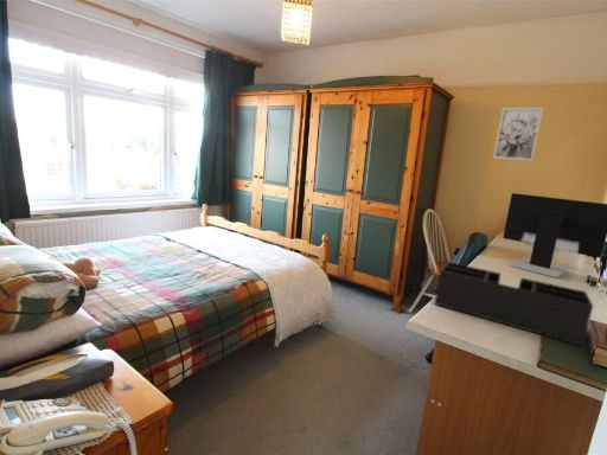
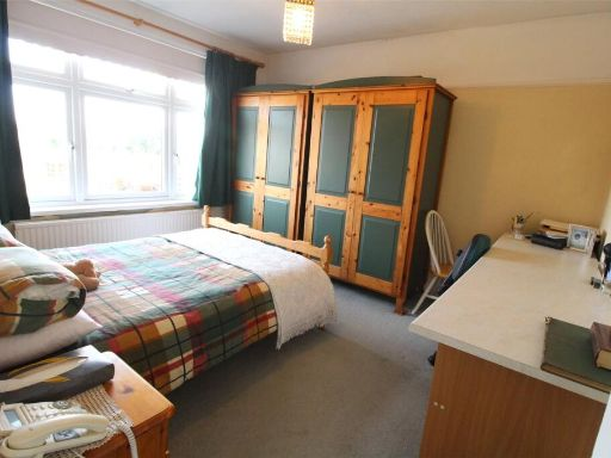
- wall art (517, 134)
- desk organizer (505, 297)
- computer monitor (547, 233)
